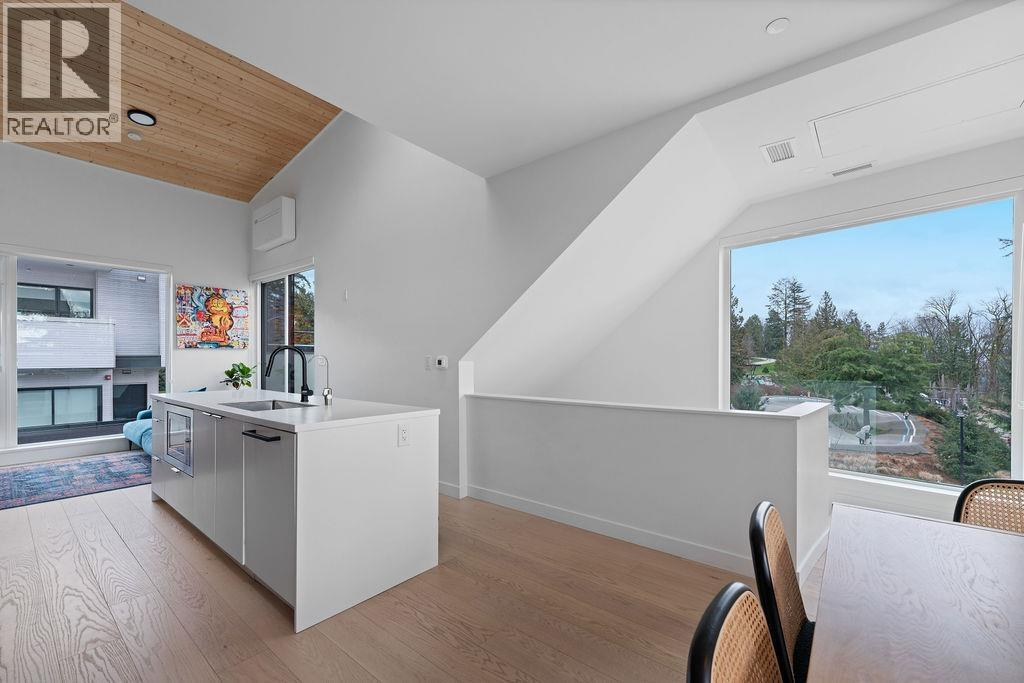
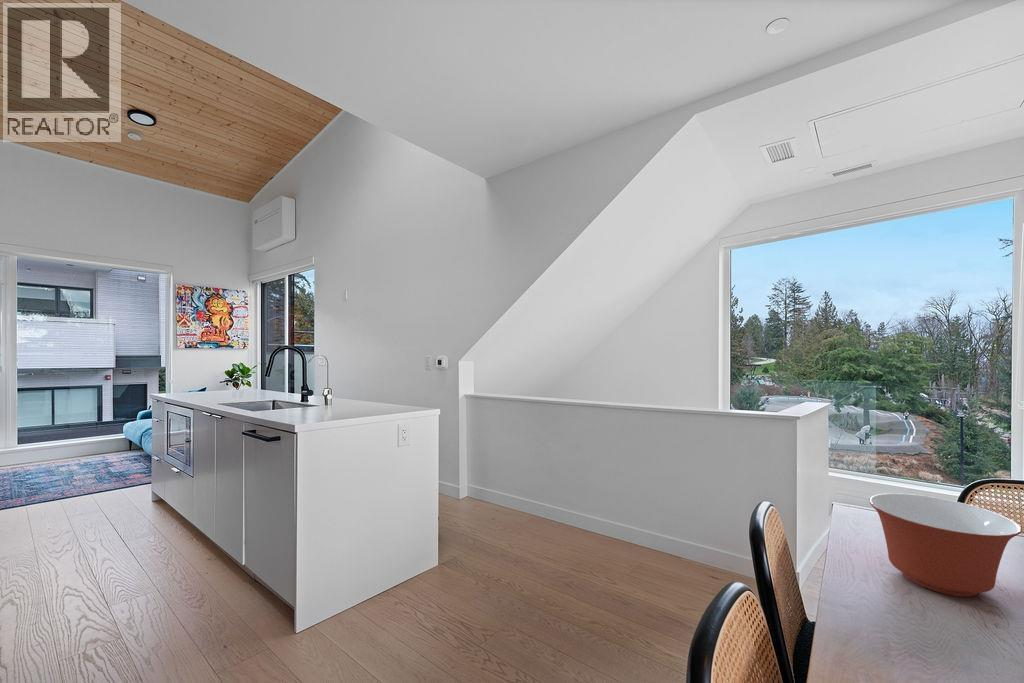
+ mixing bowl (938, 546)
